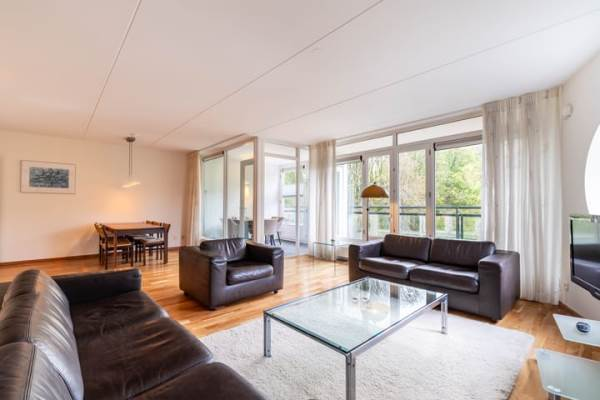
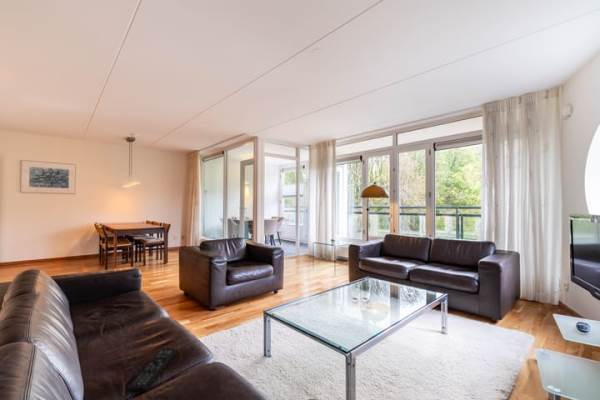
+ remote control (155, 366)
